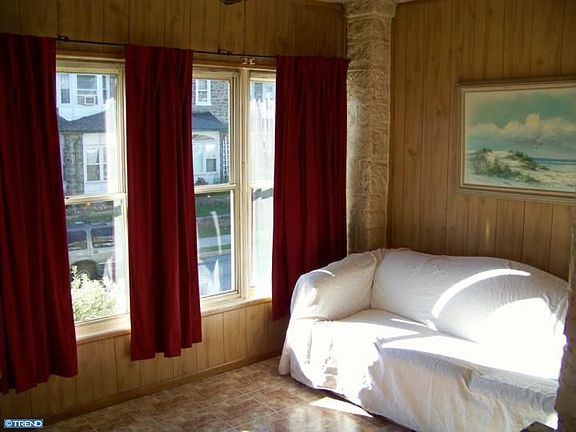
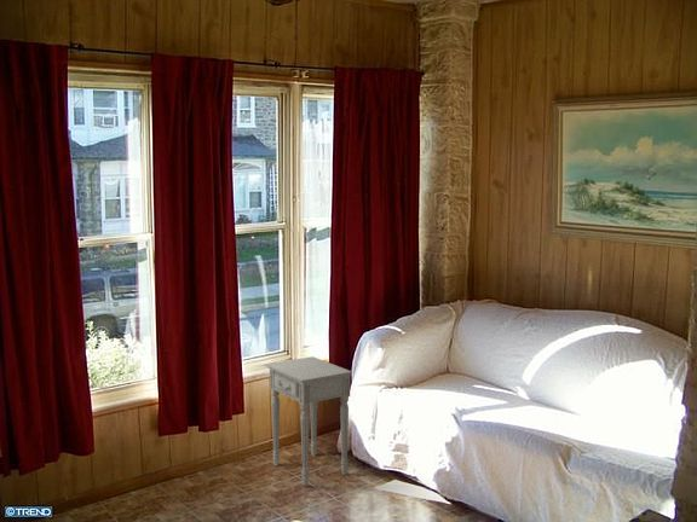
+ nightstand (307, 419)
